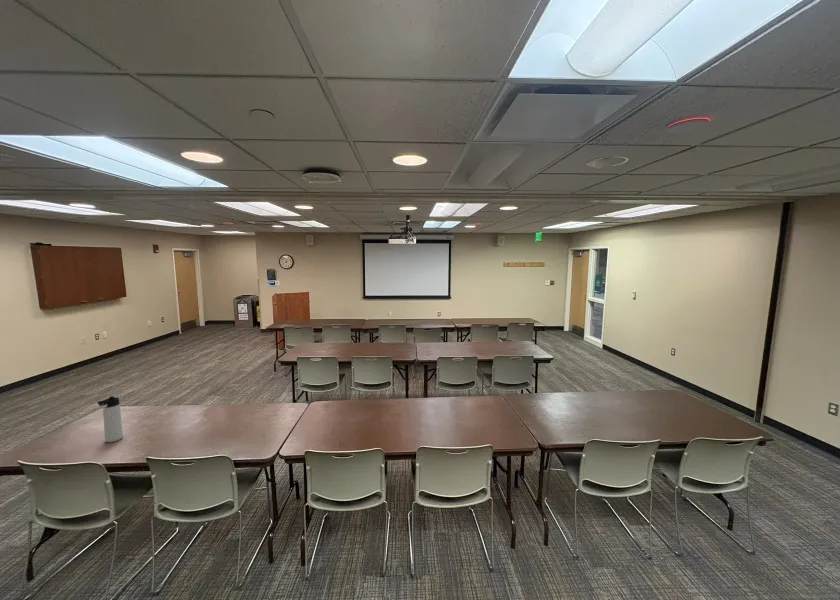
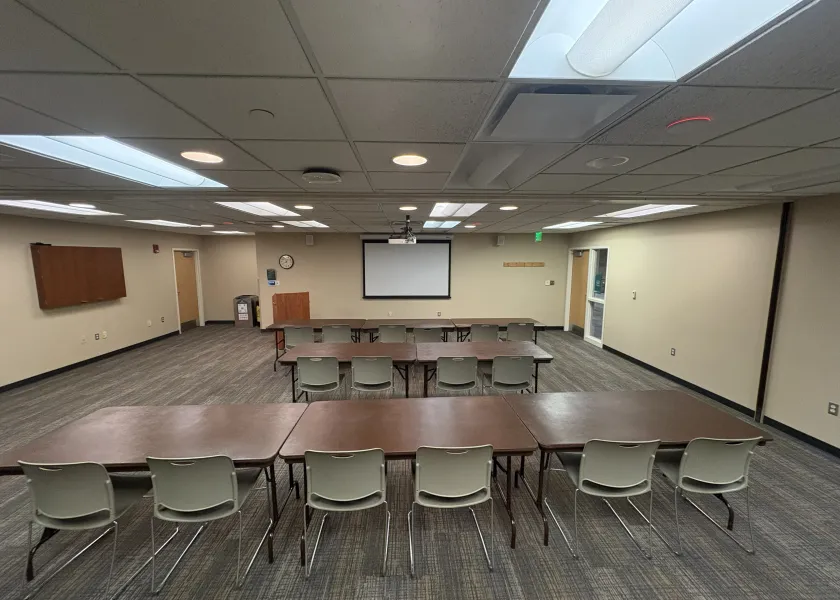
- thermos bottle (109, 419)
